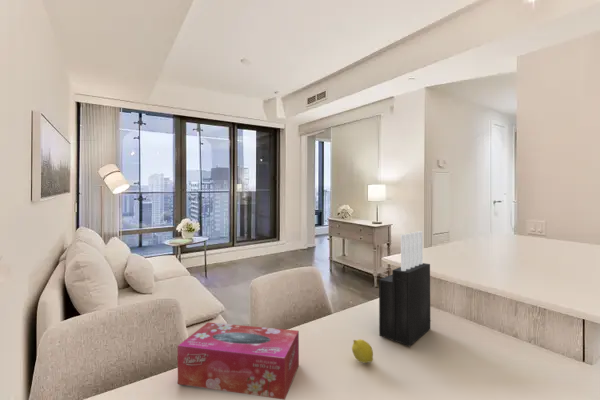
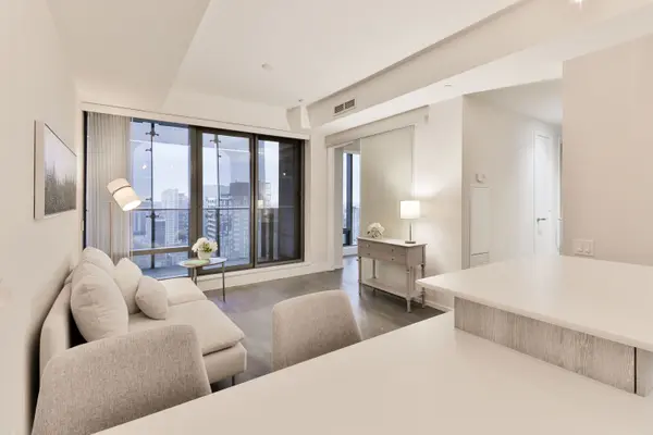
- fruit (362, 350)
- knife block (402, 281)
- tissue box (241, 355)
